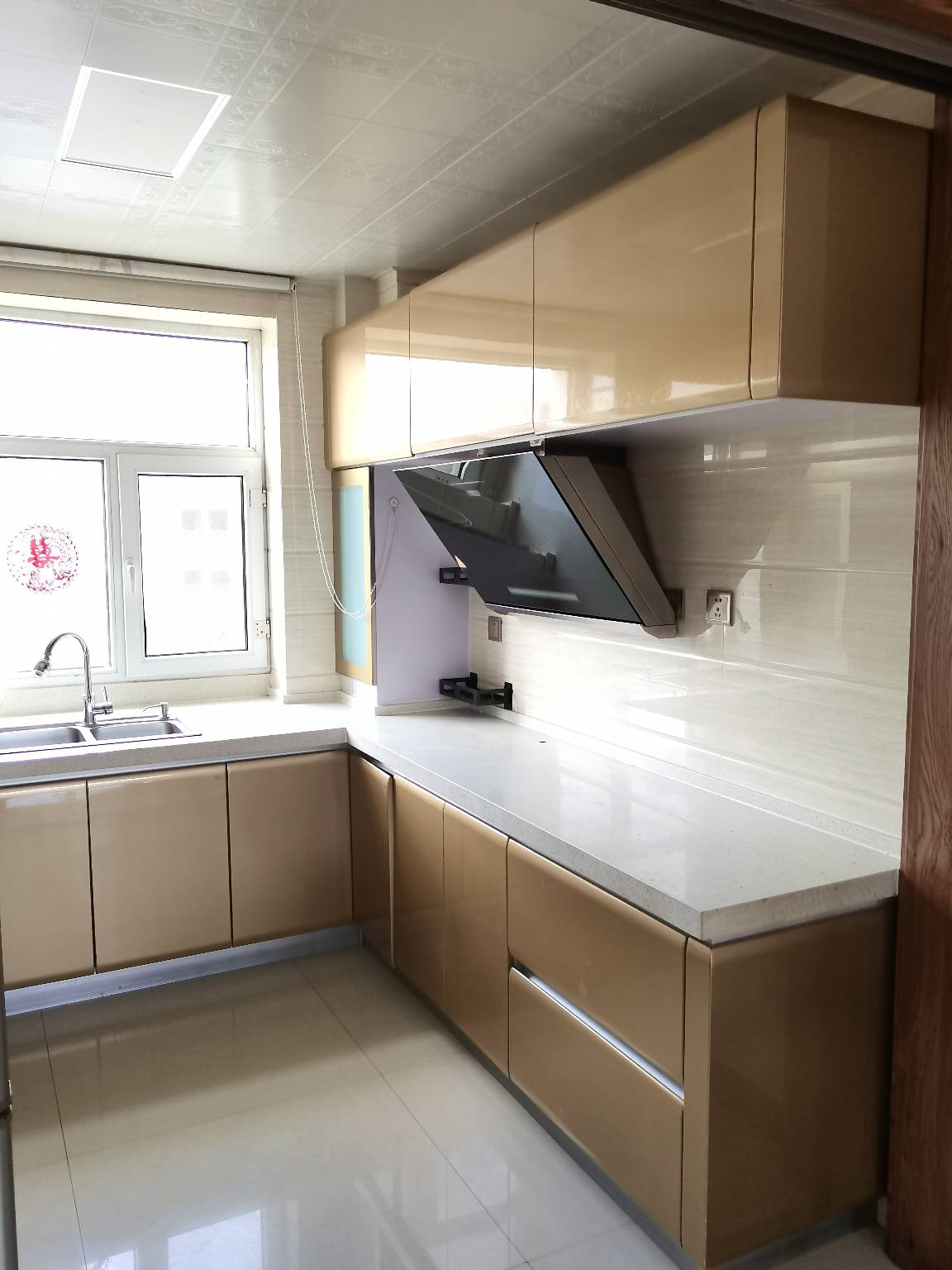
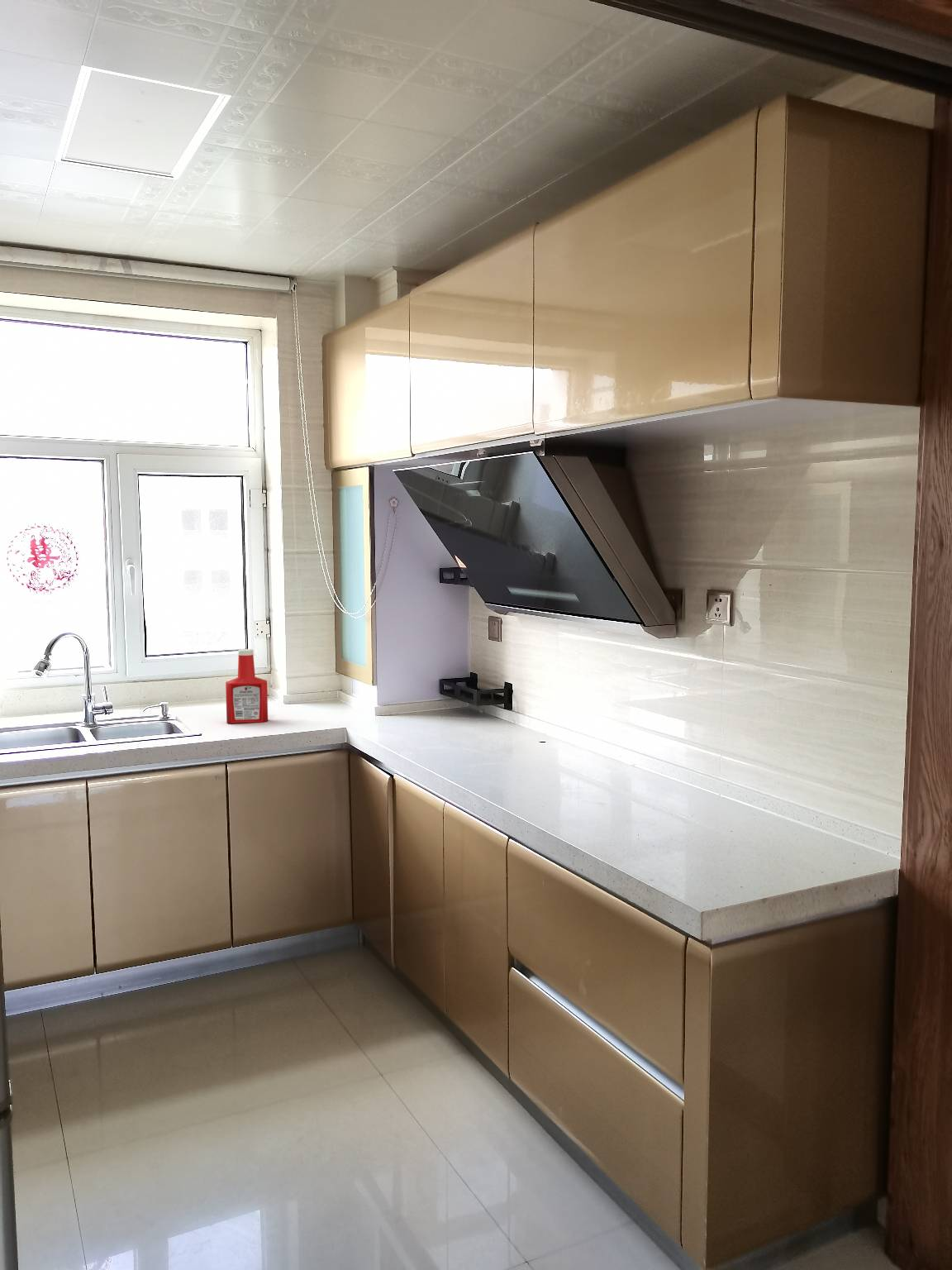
+ soap bottle (246, 685)
